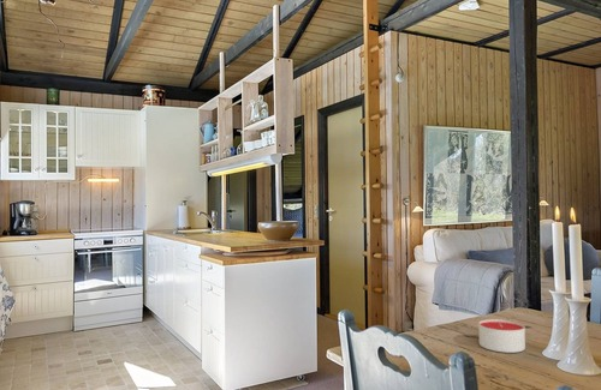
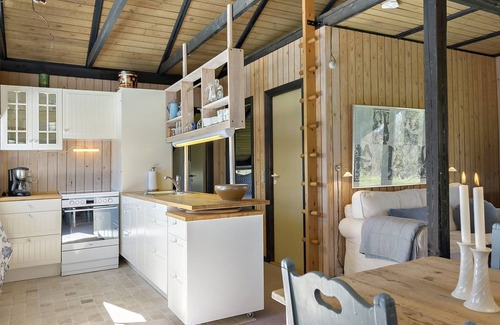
- candle (501, 334)
